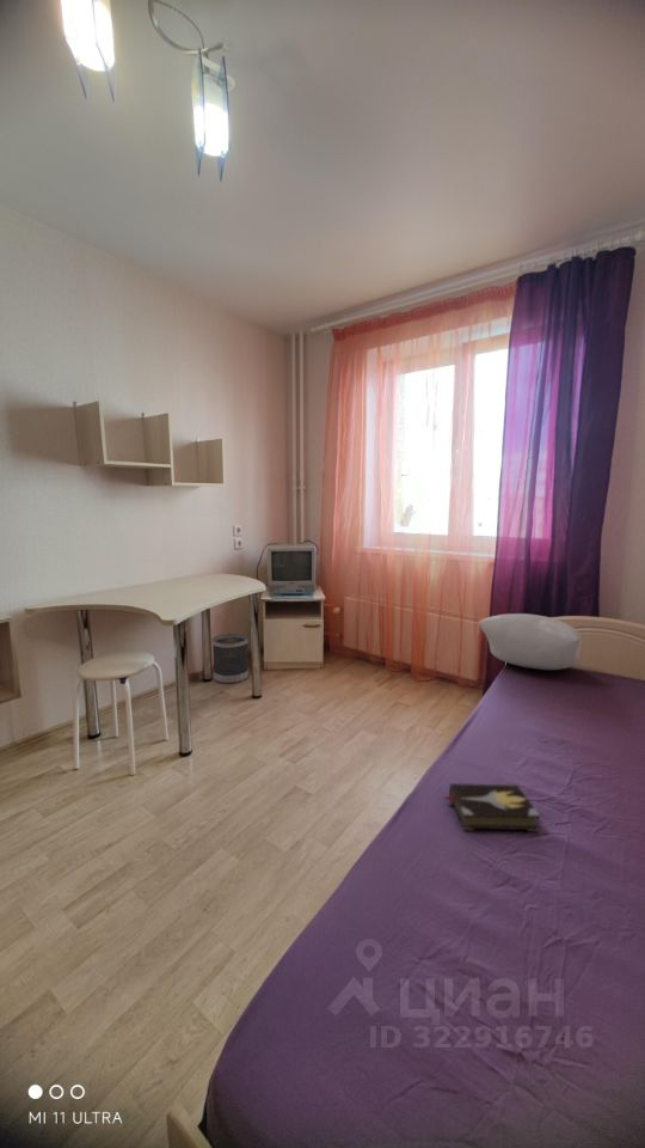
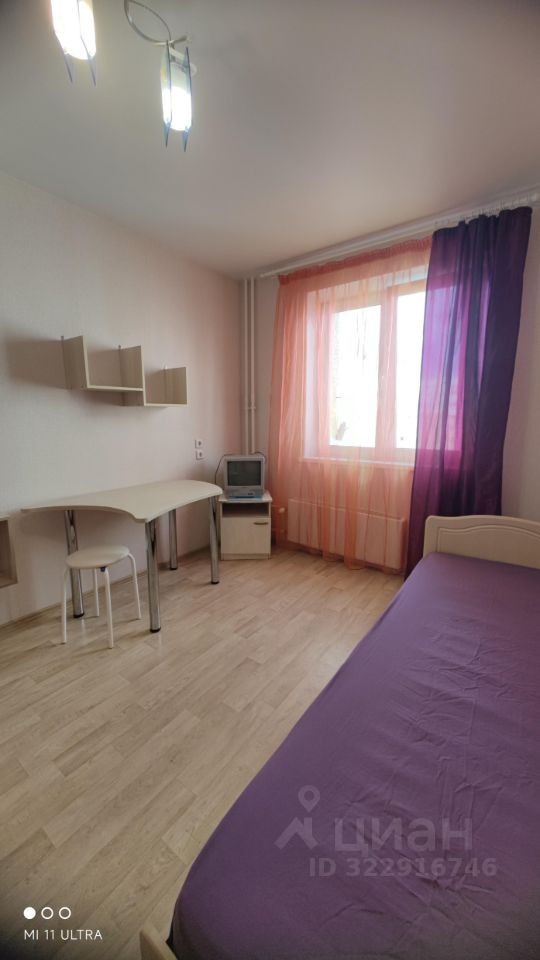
- pillow (530, 641)
- wastebasket (231, 658)
- hardback book (491, 804)
